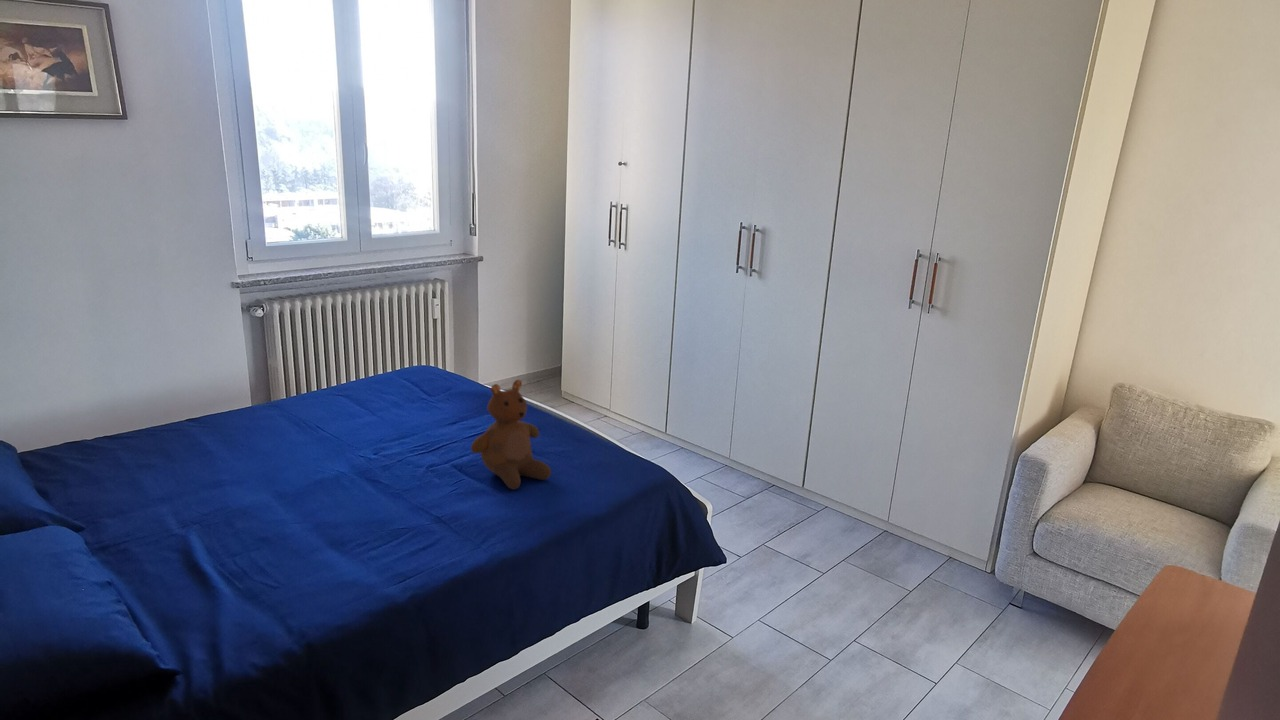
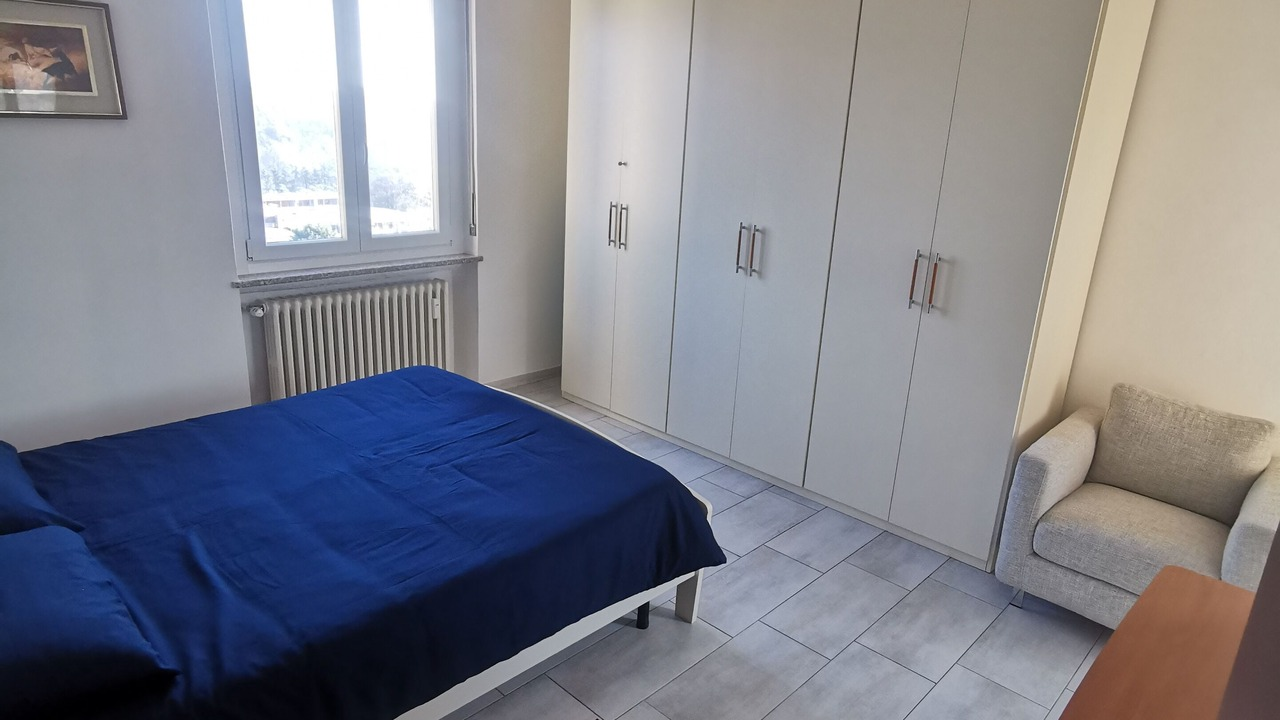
- teddy bear (514, 431)
